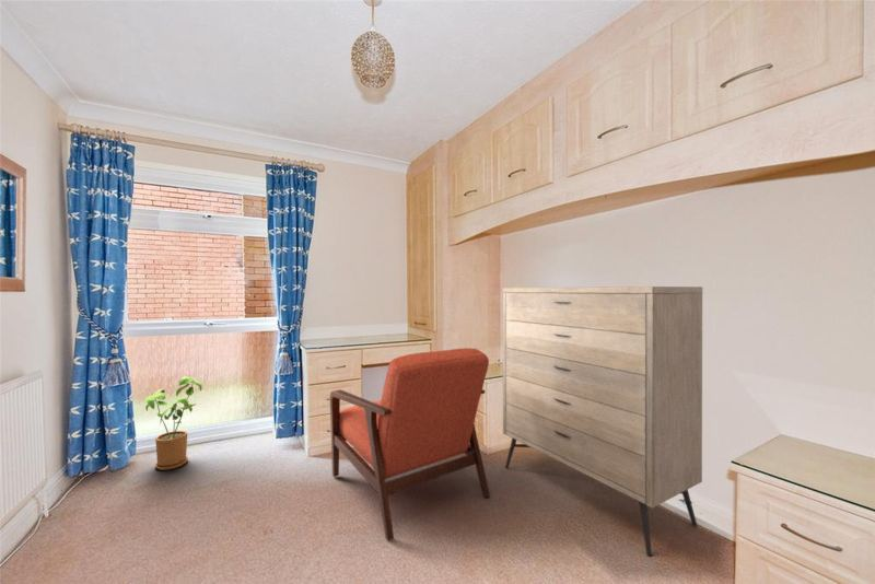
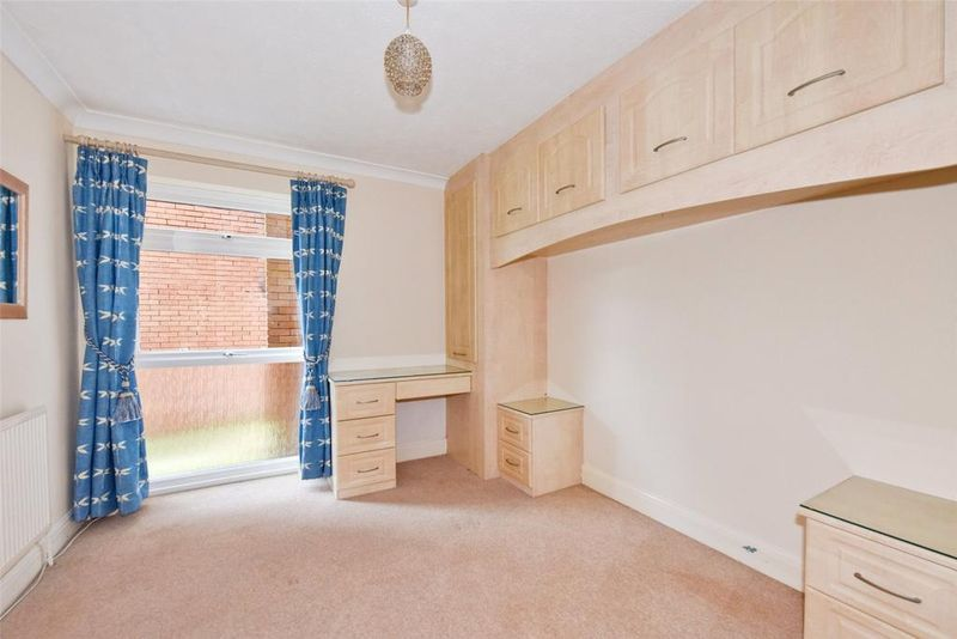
- dresser (587, 389)
- house plant (174, 421)
- chair (408, 416)
